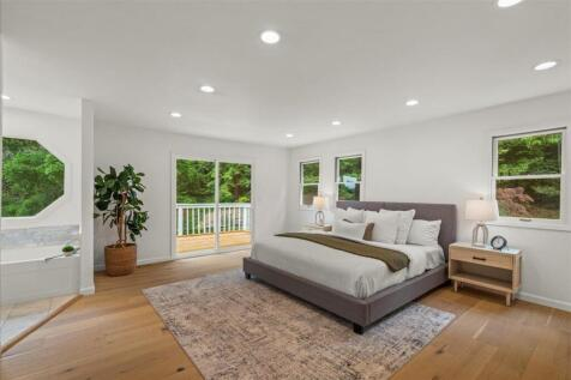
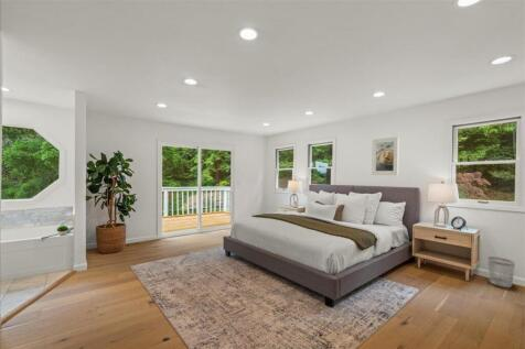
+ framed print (384, 156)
+ wastebasket (501, 272)
